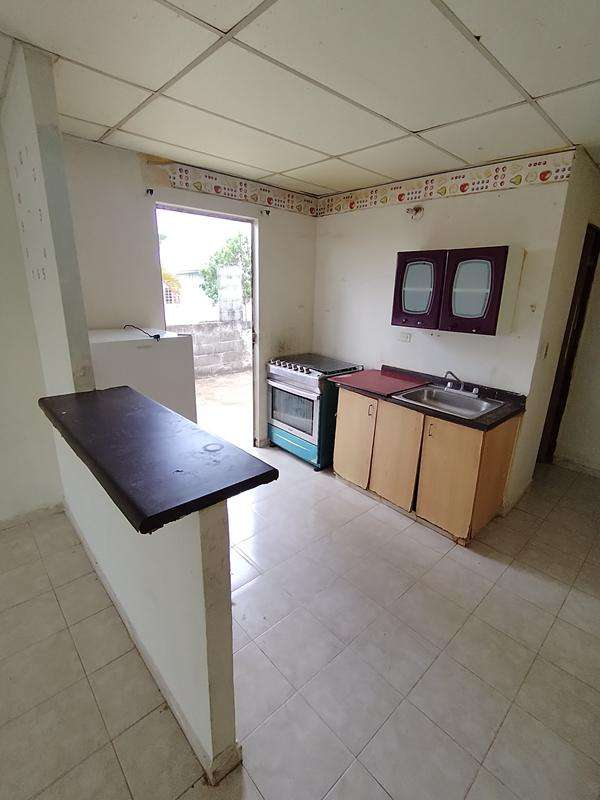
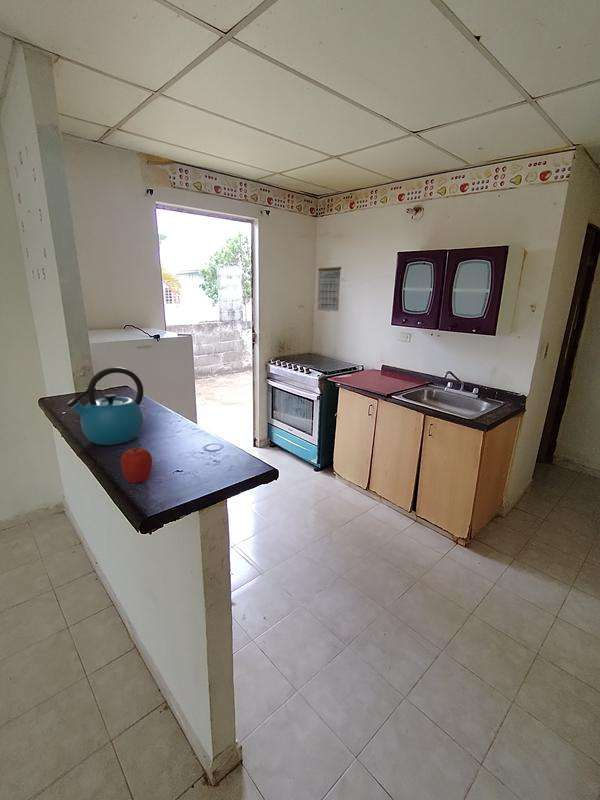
+ calendar (328, 284)
+ fruit (136, 463)
+ kettle (107, 404)
